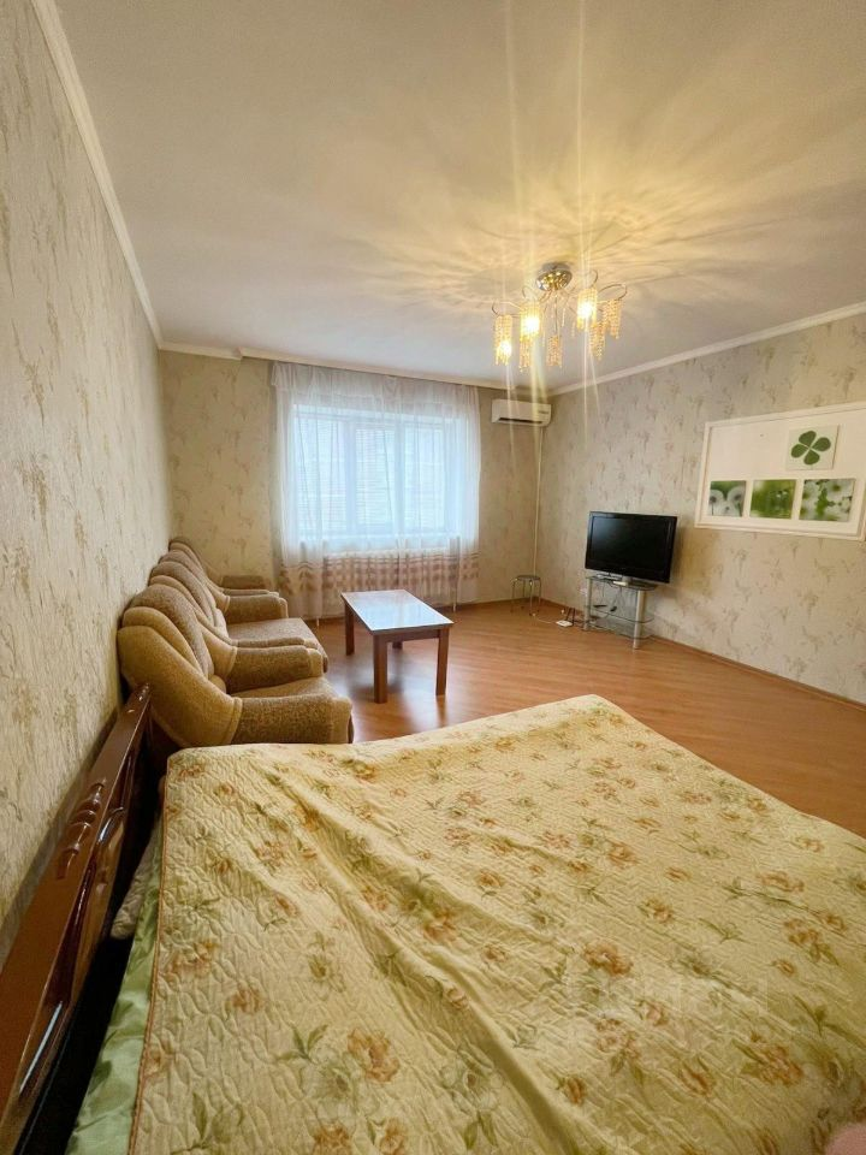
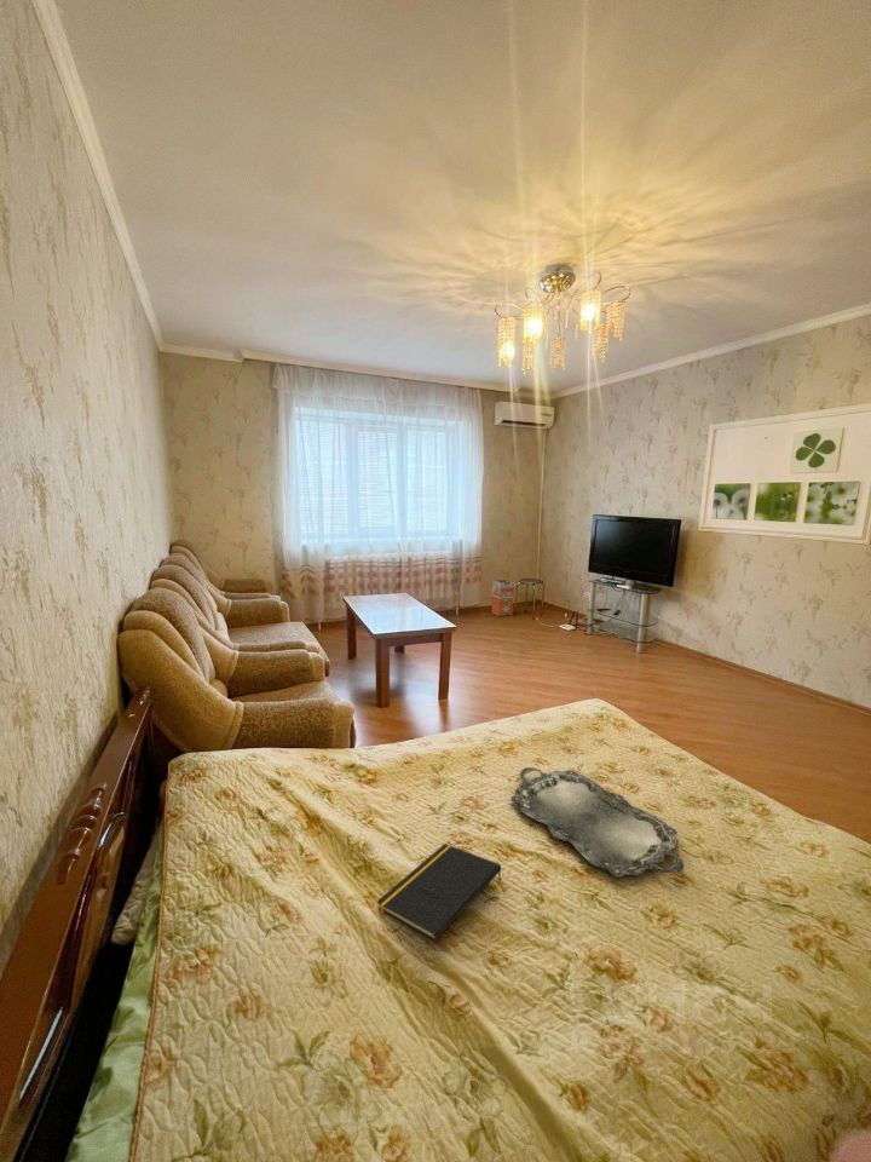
+ serving tray (589, 815)
+ waste bin (503, 597)
+ notepad (440, 885)
